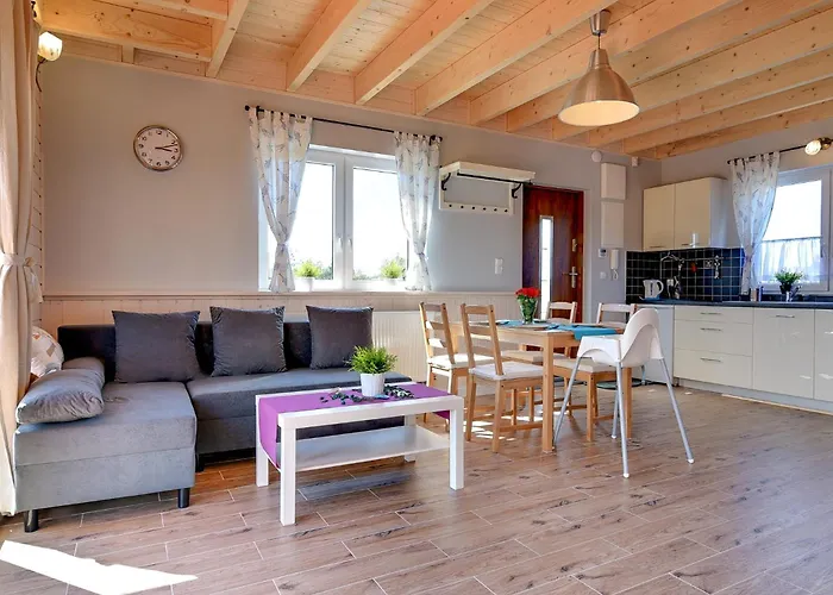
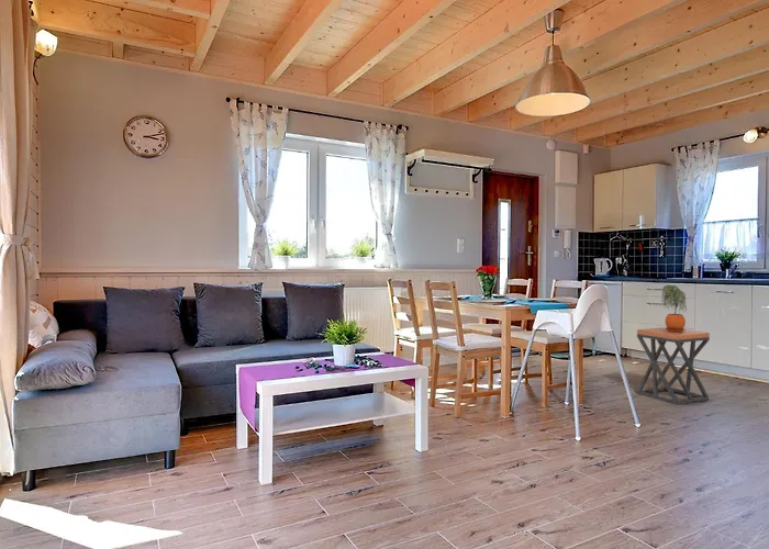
+ stool (671, 363)
+ potted plant (672, 307)
